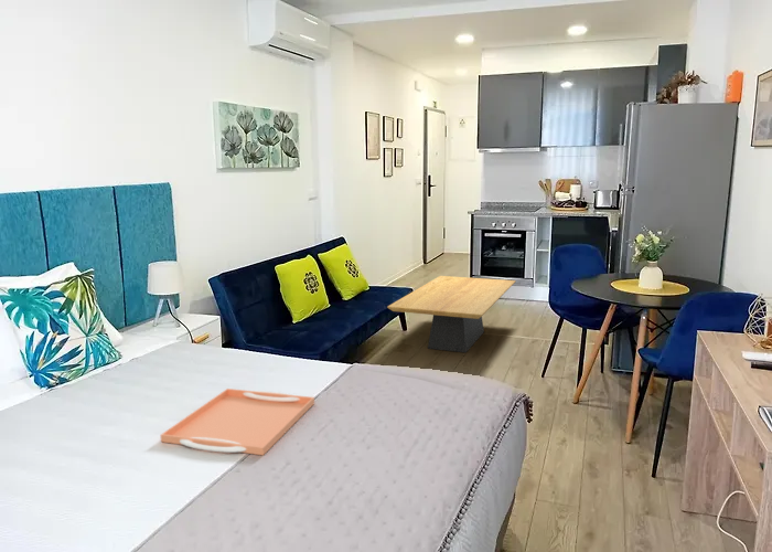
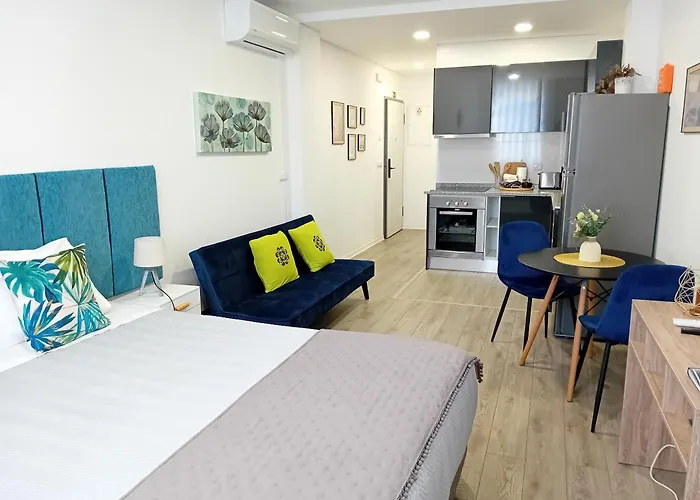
- serving tray (243, 417)
- coffee table (457, 316)
